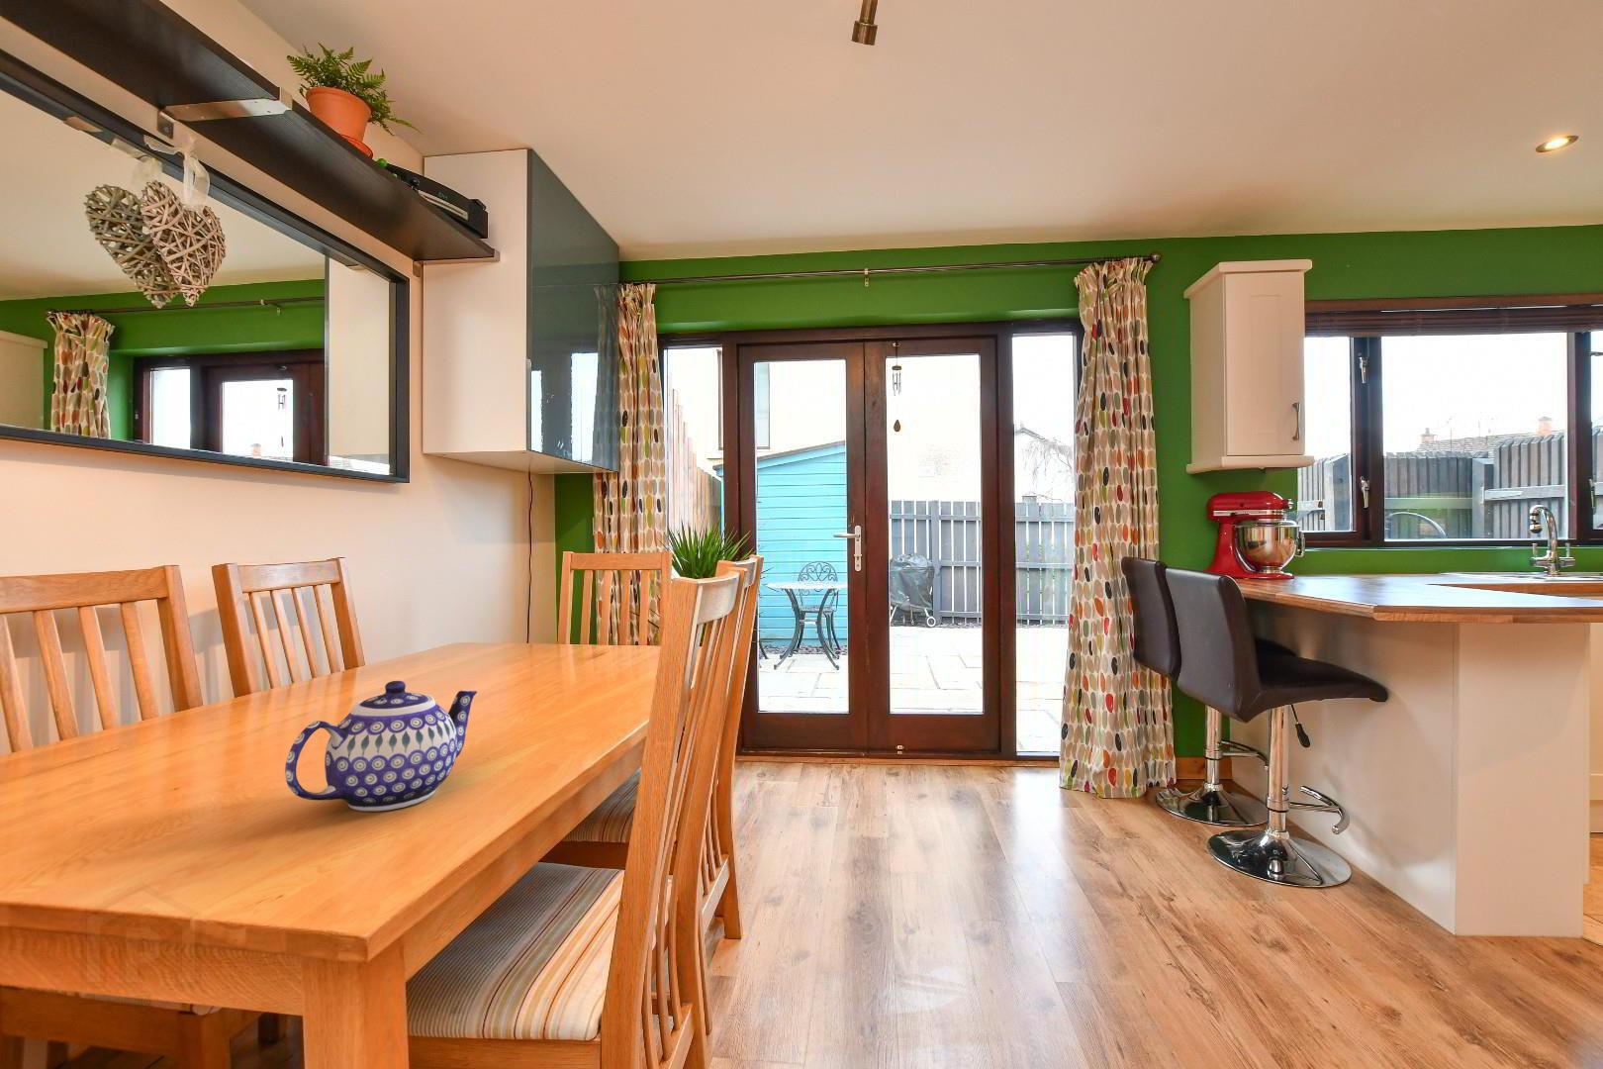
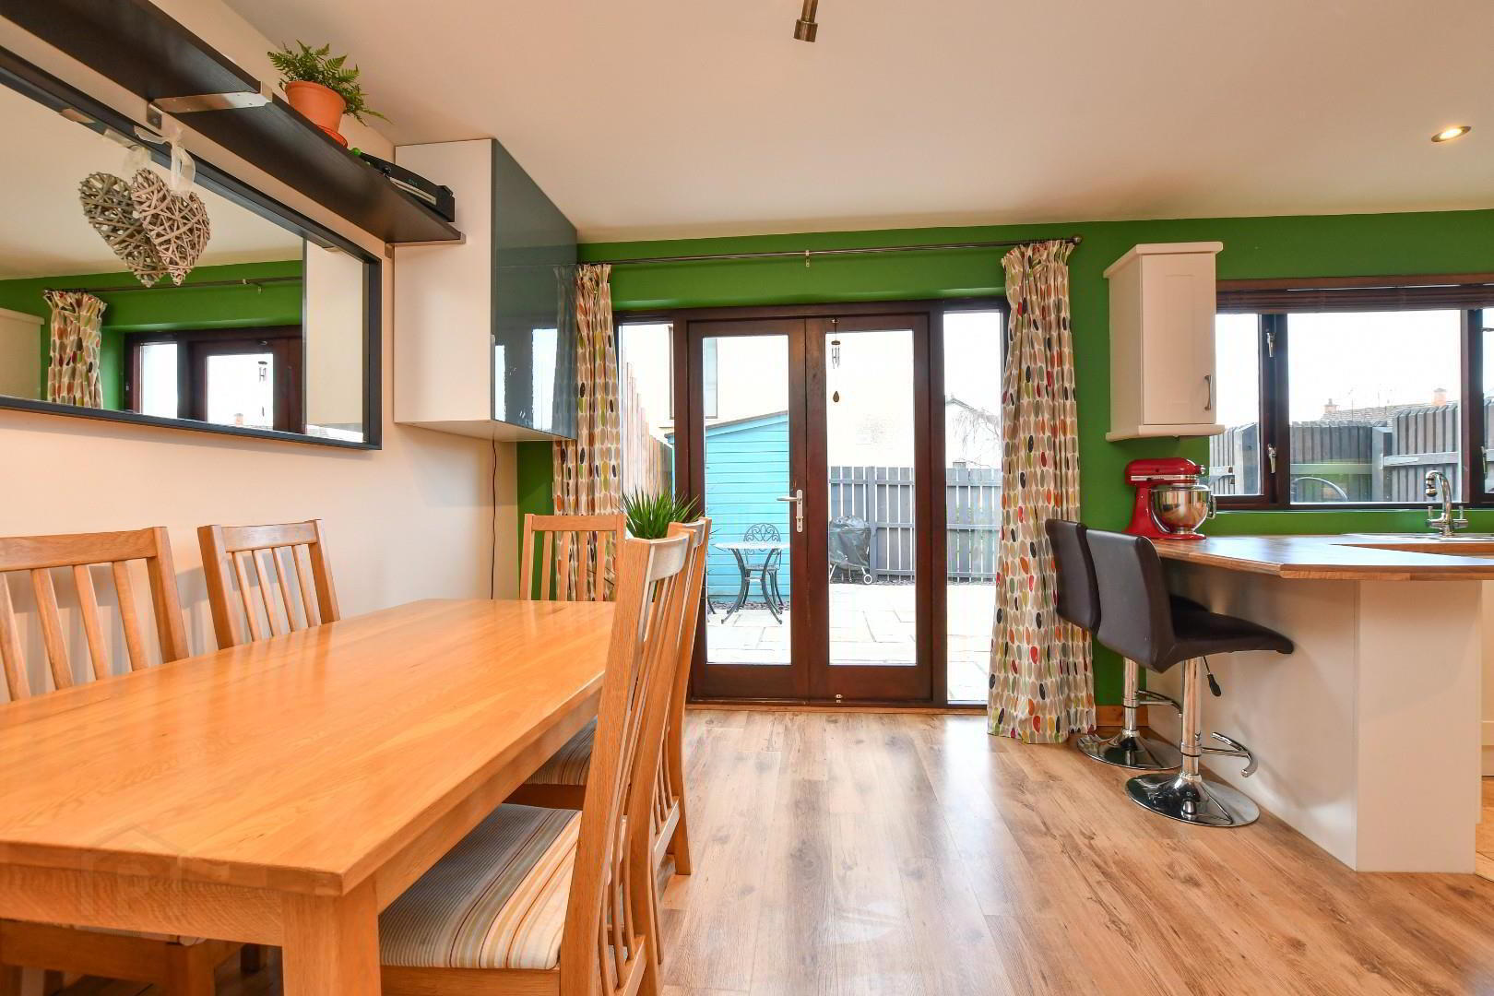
- teapot (392, 739)
